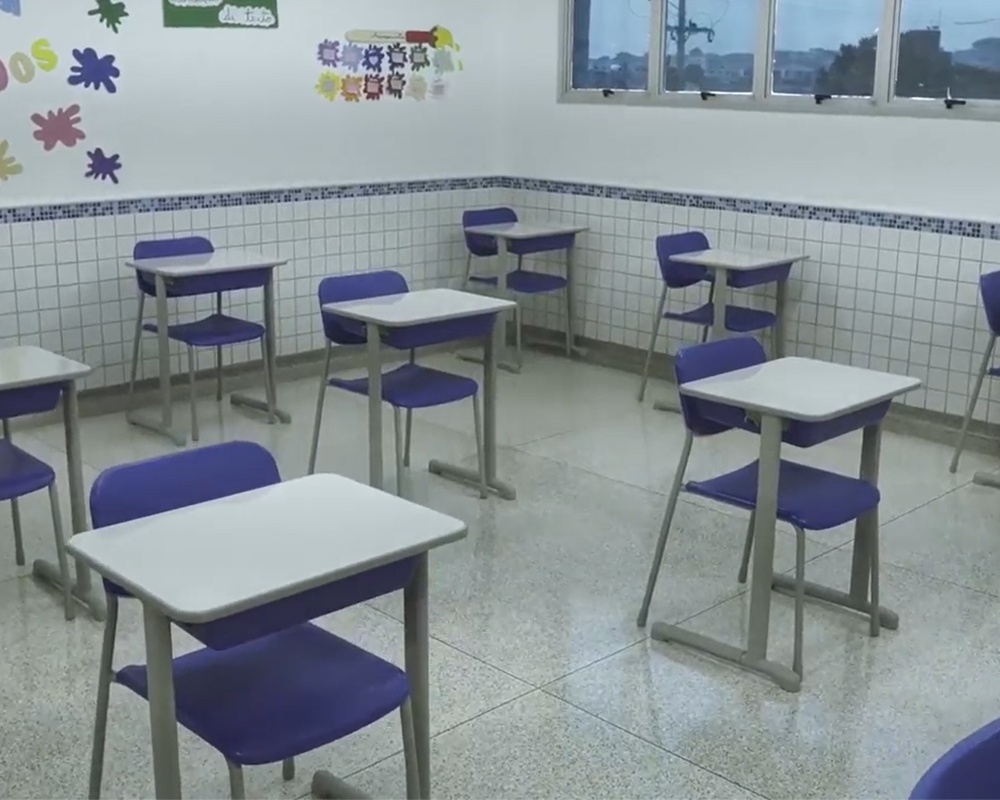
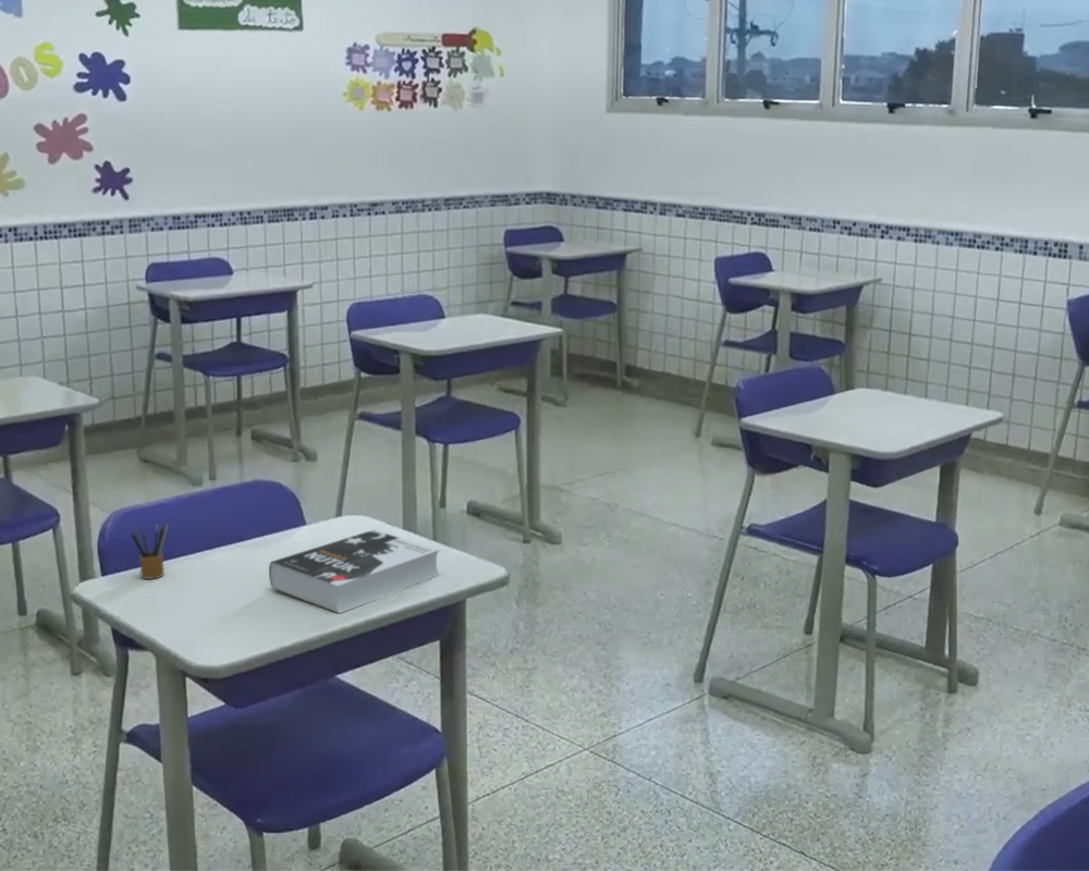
+ pencil box (149, 551)
+ book (356, 568)
